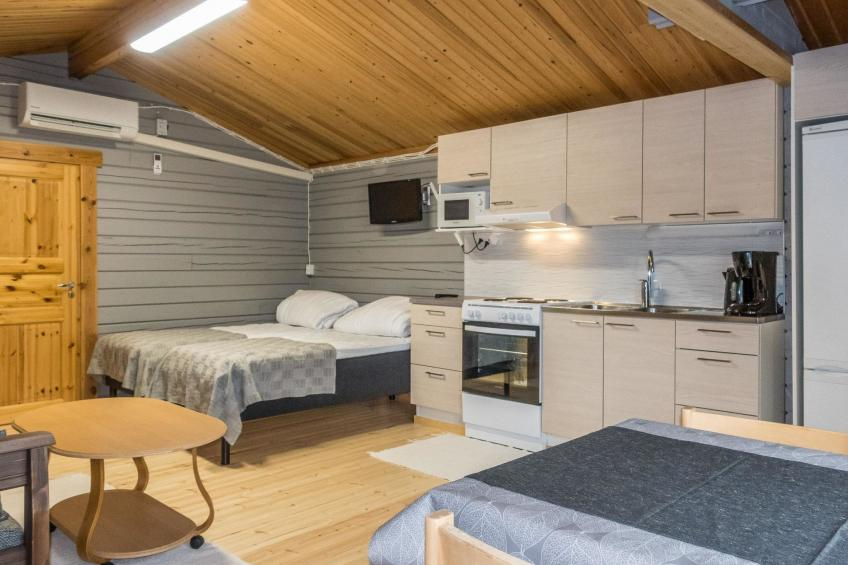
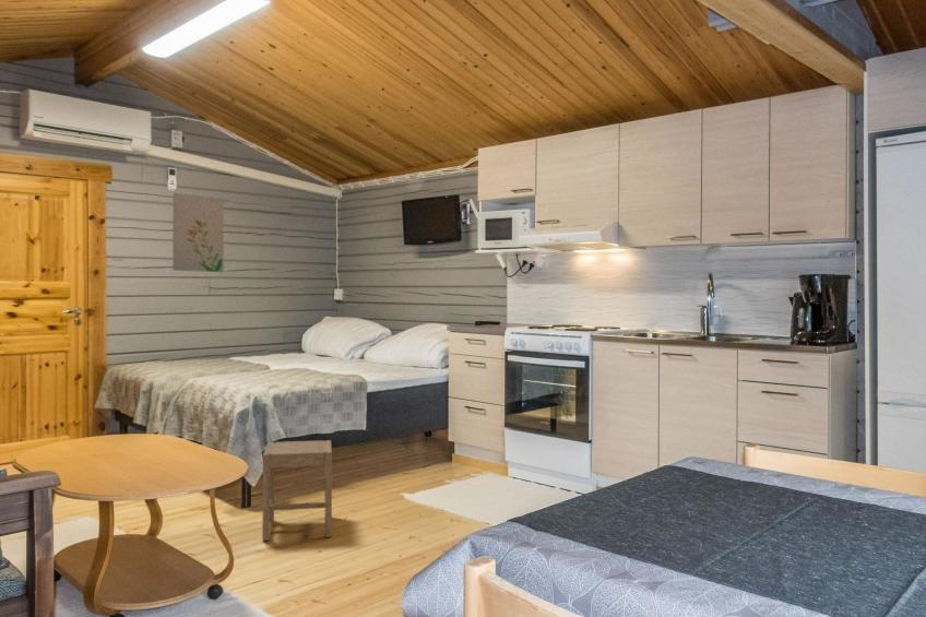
+ stool (298, 503)
+ wall art (199, 233)
